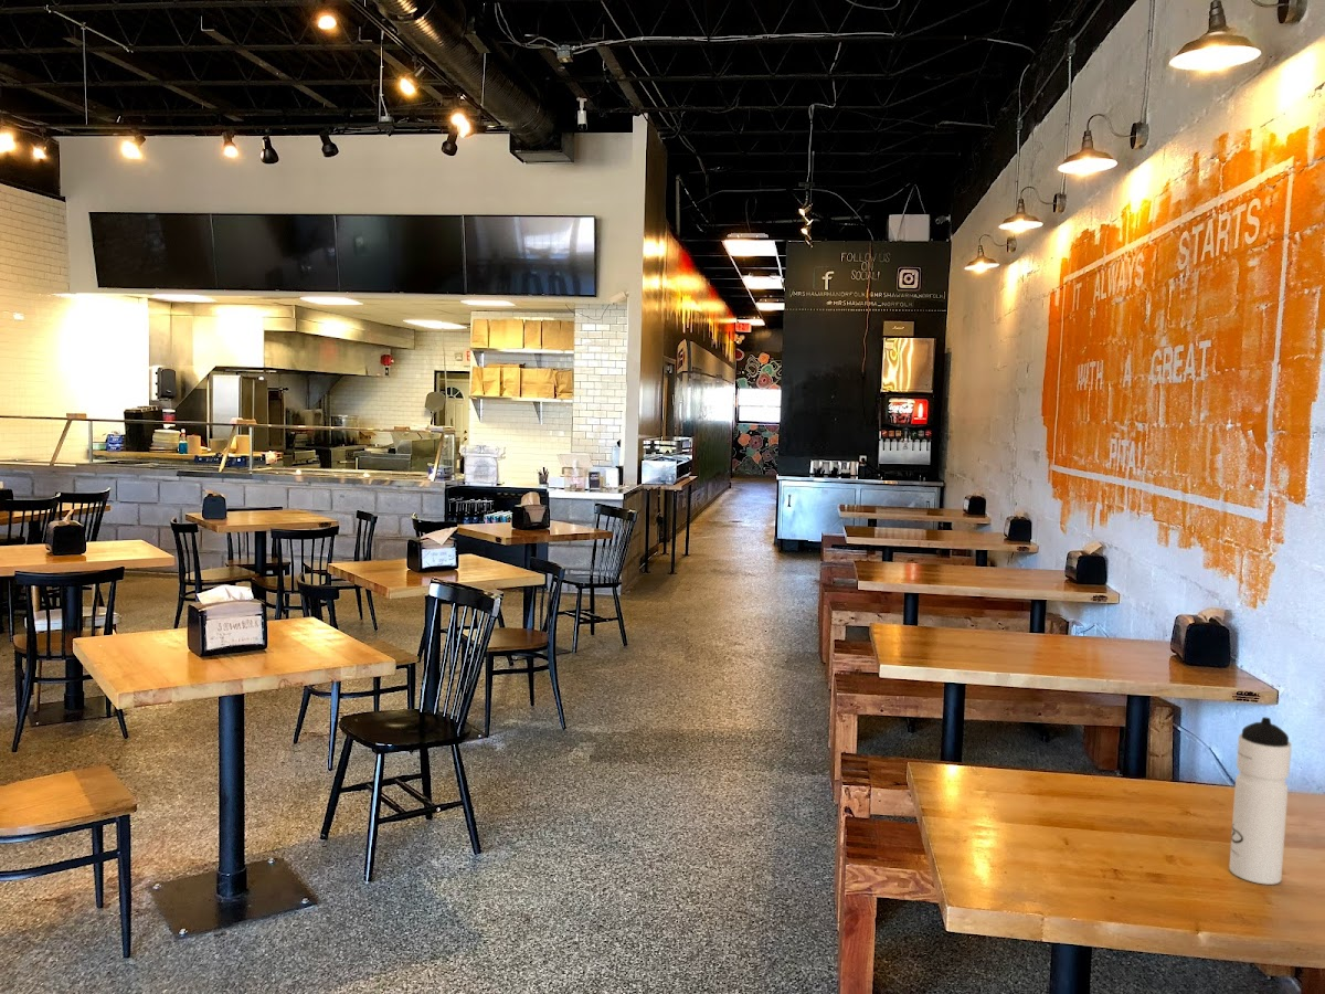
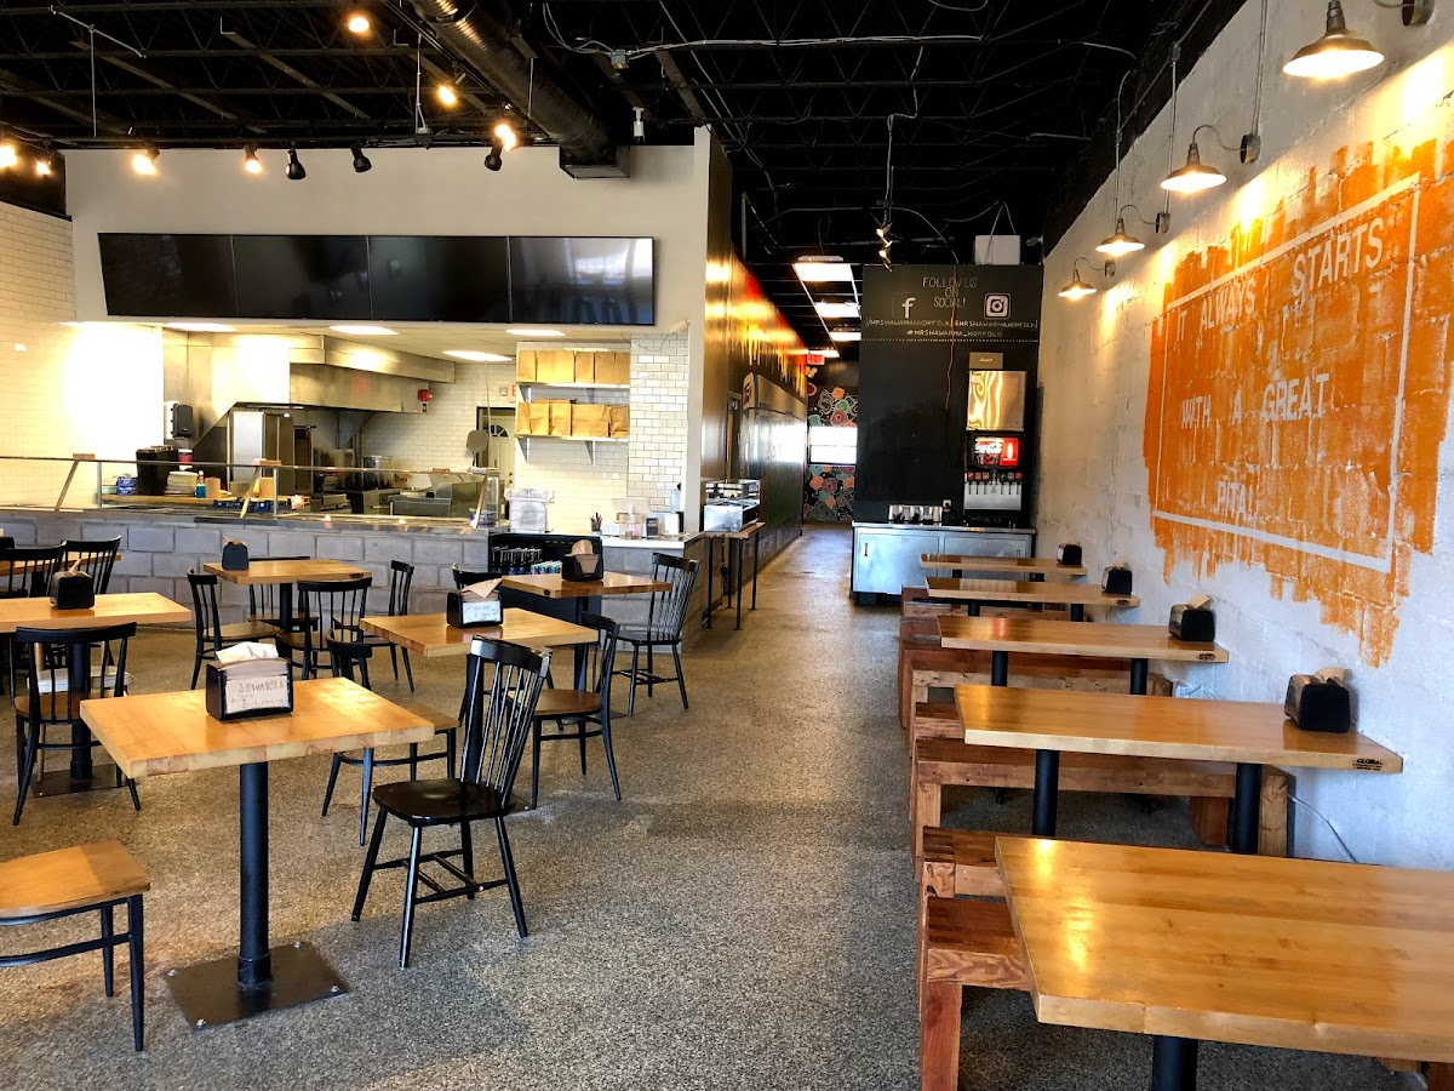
- water bottle (1260, 796)
